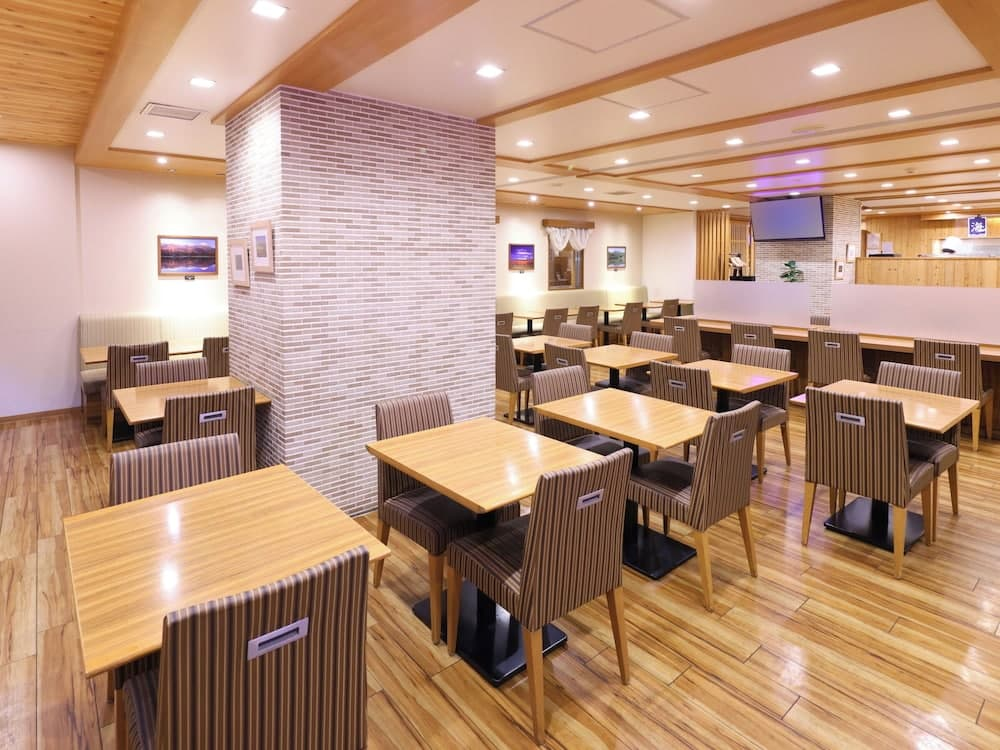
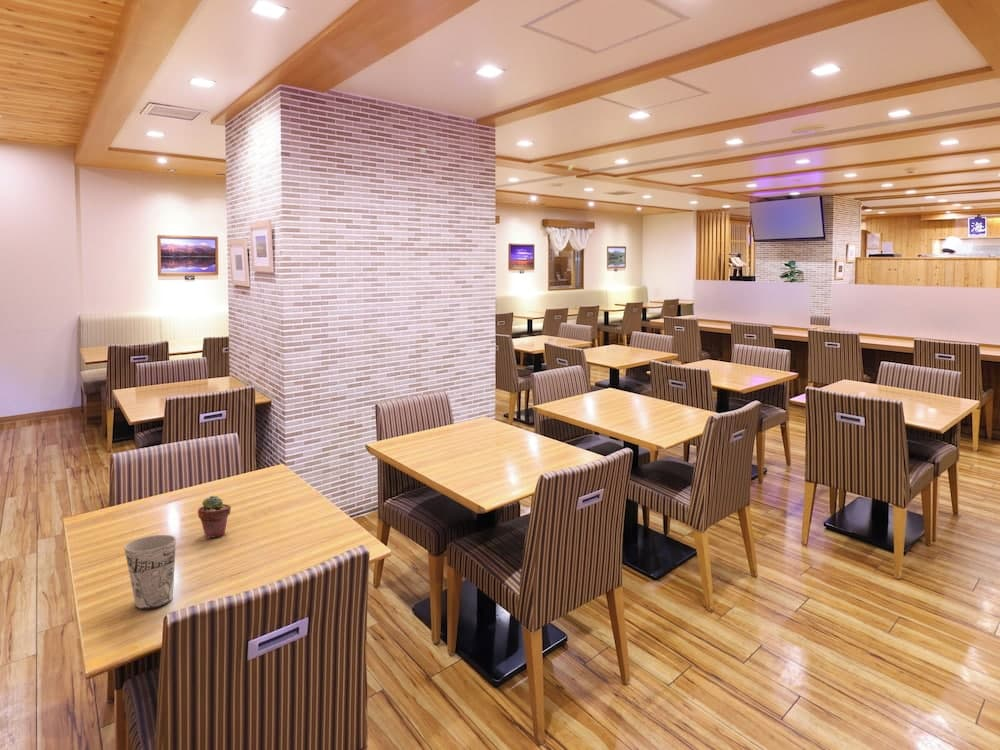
+ potted succulent (214, 515)
+ cup (152, 572)
